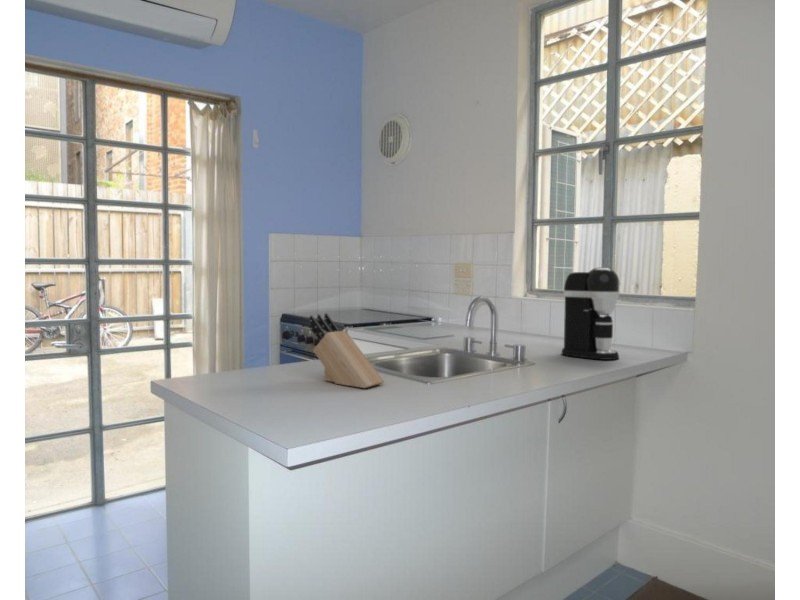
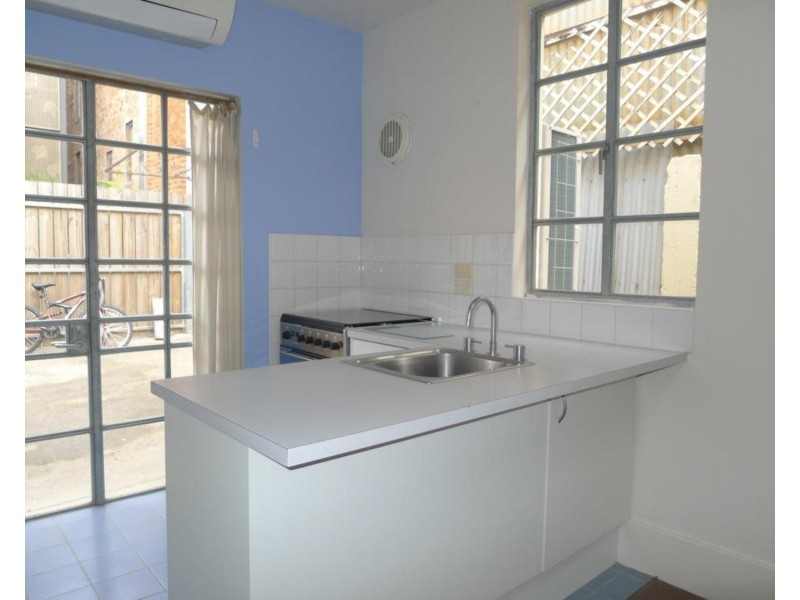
- coffee maker (590, 311)
- knife block (343, 348)
